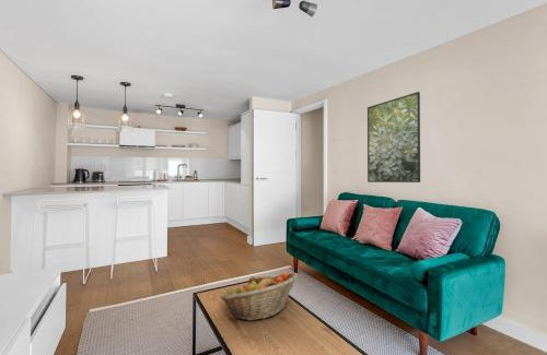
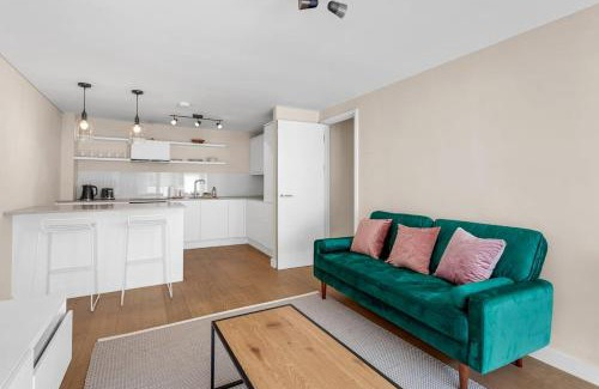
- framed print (391, 141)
- fruit basket (260, 291)
